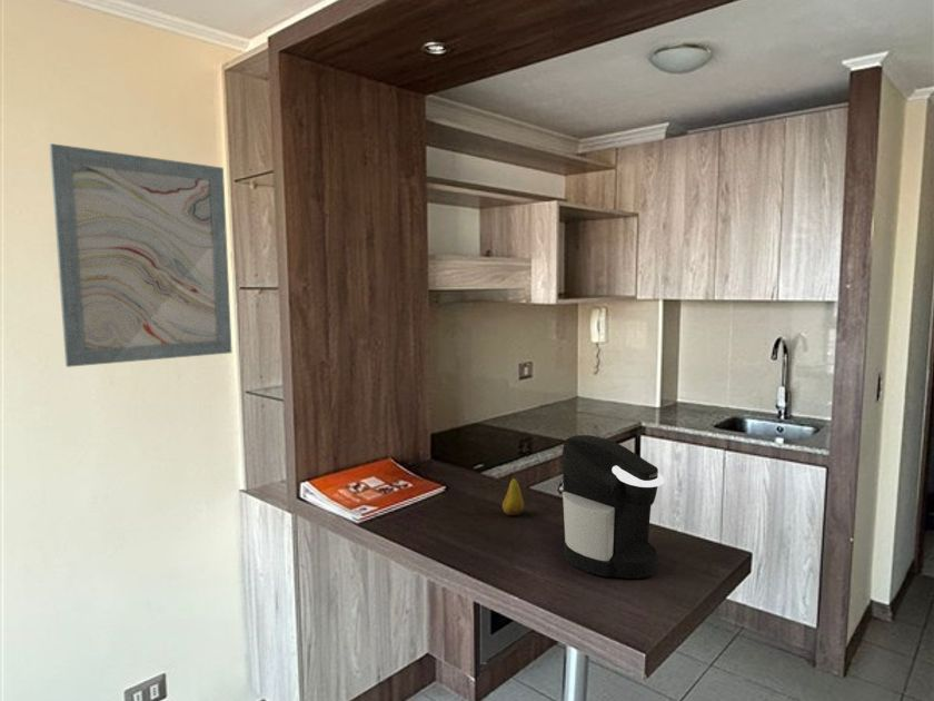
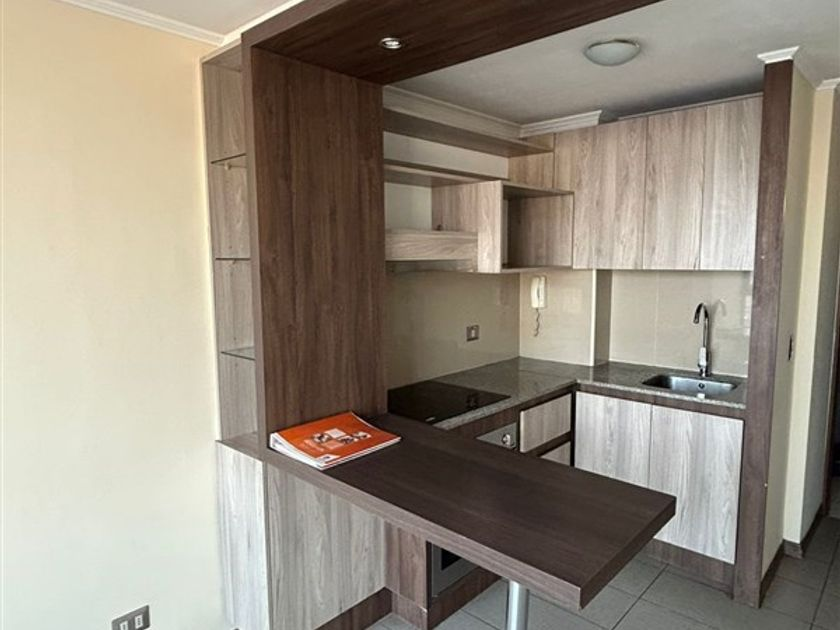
- wall art (150, 259)
- coffee maker (613, 501)
- fruit (513, 493)
